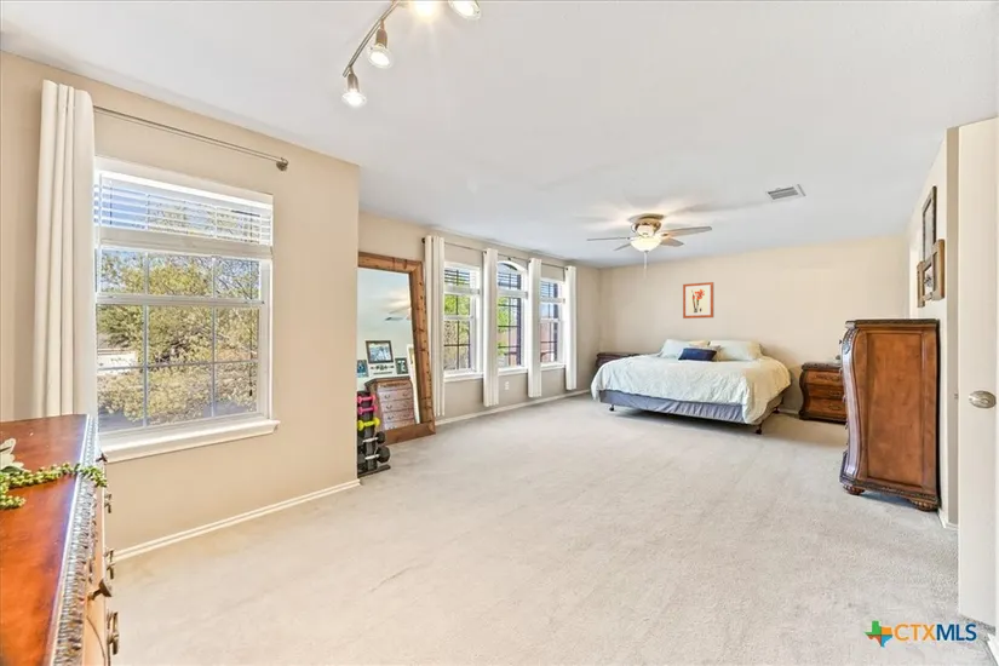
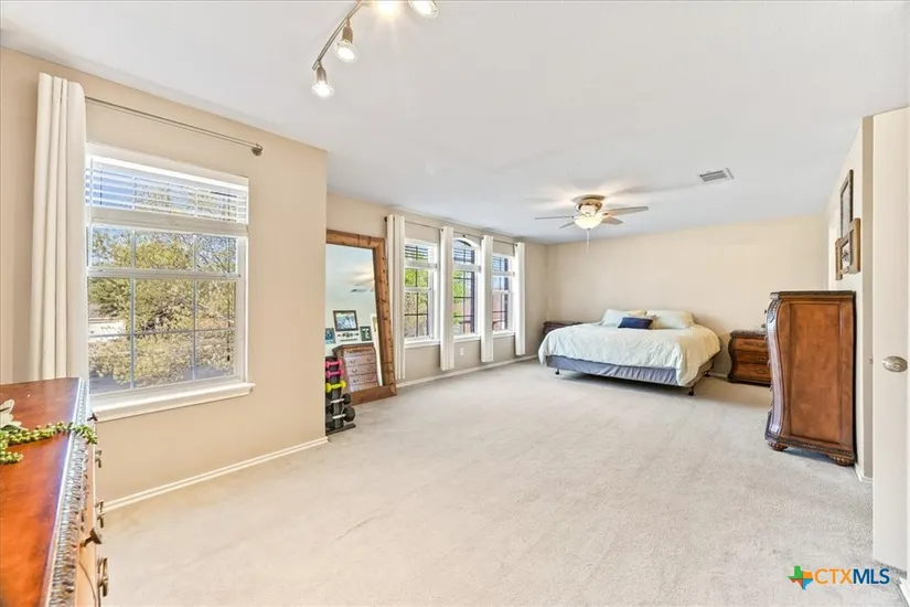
- wall art (697, 300)
